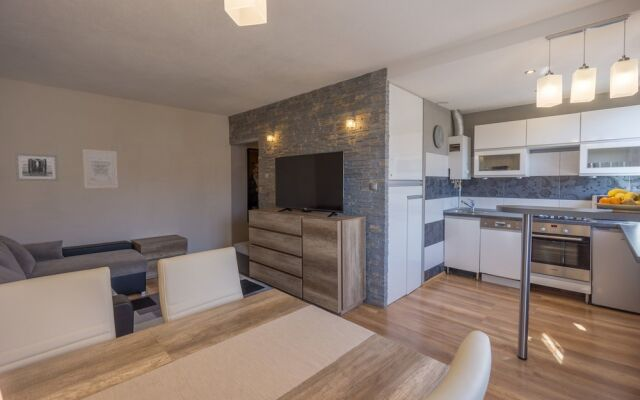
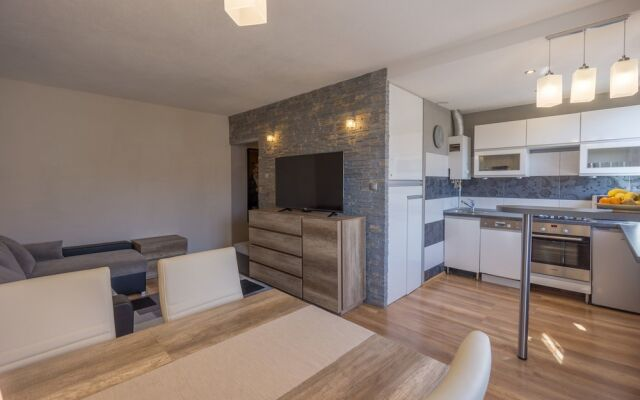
- wall art (37, 167)
- wall art (100, 169)
